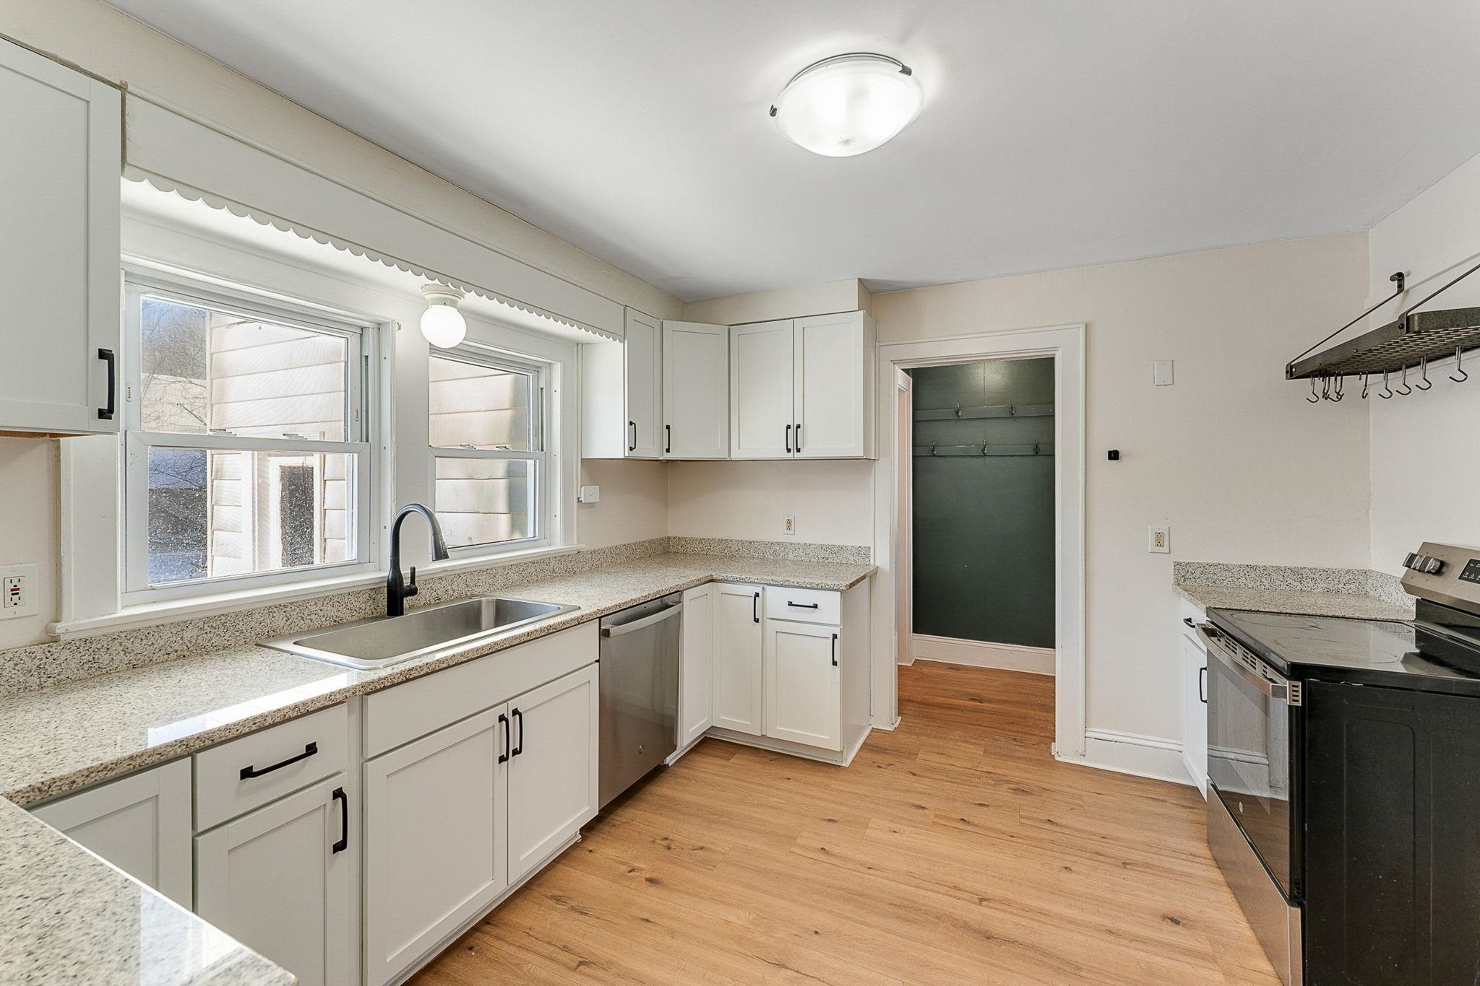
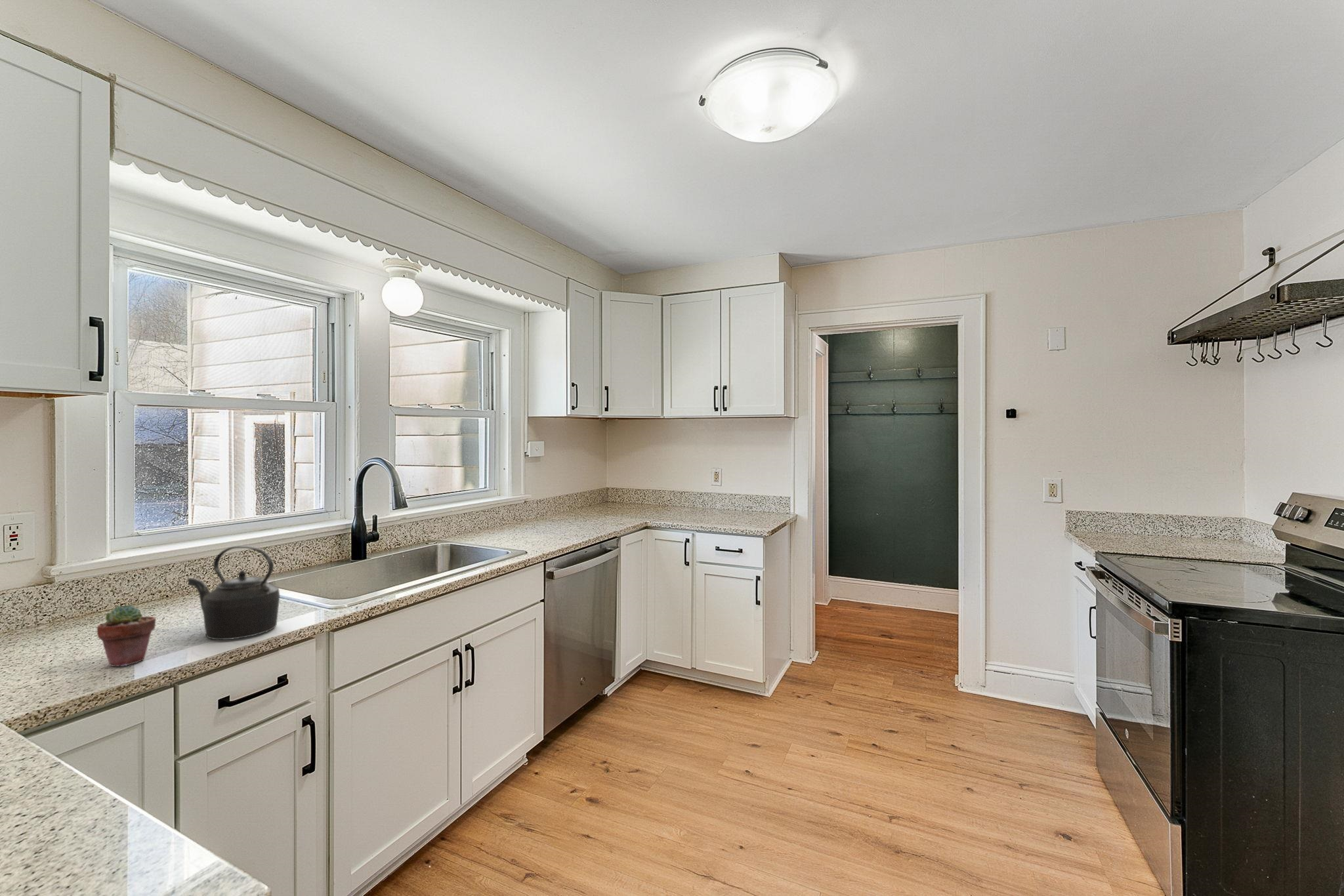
+ kettle (229, 588)
+ potted succulent (127, 633)
